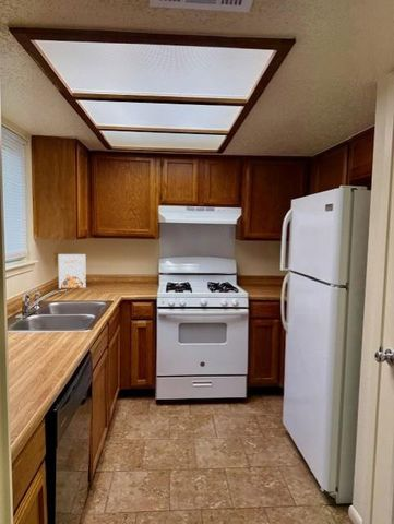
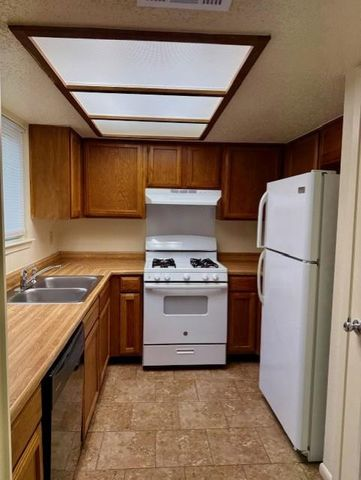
- cereal box (72, 271)
